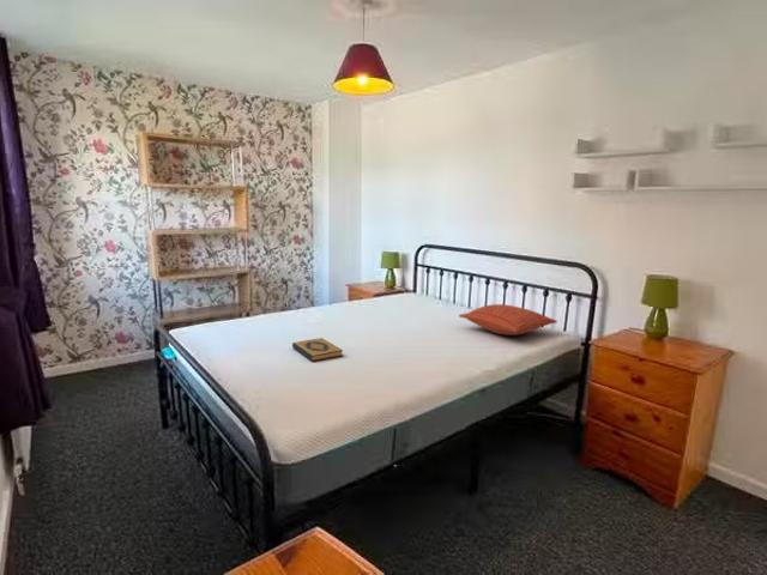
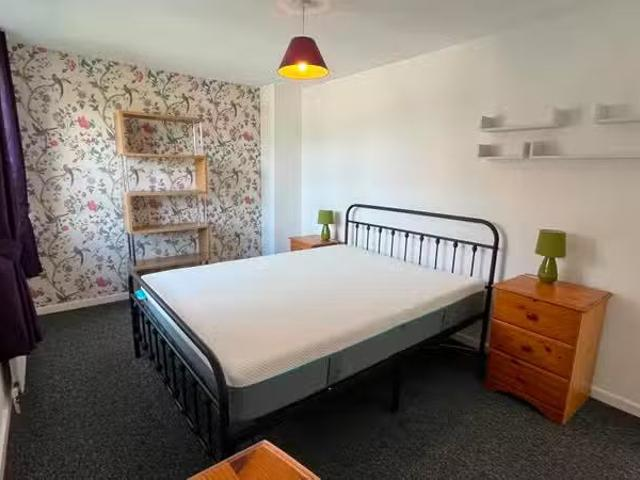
- hardback book (316, 349)
- pillow (507, 319)
